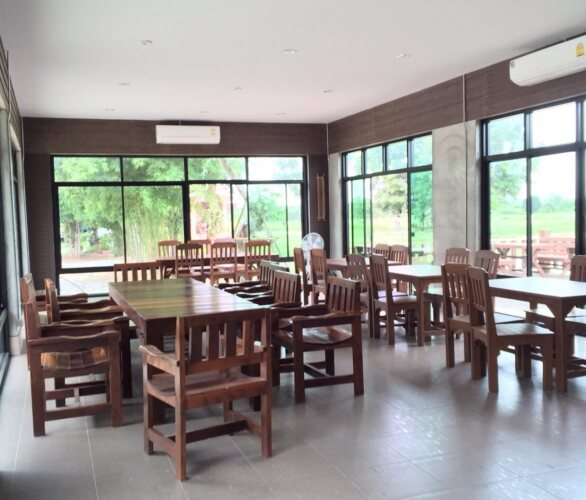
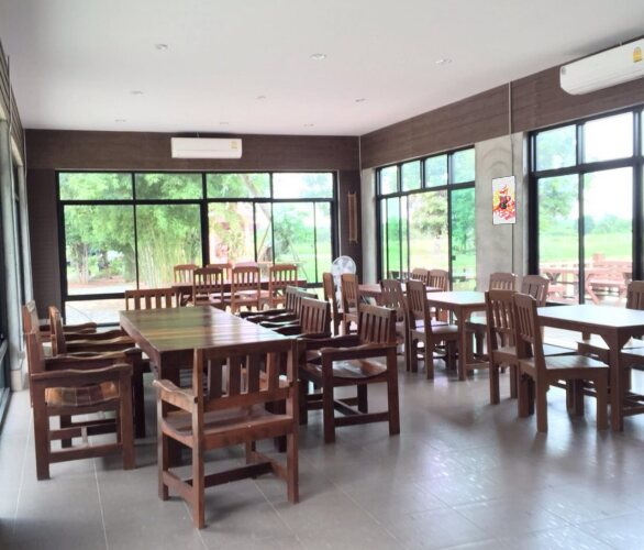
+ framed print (503, 200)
